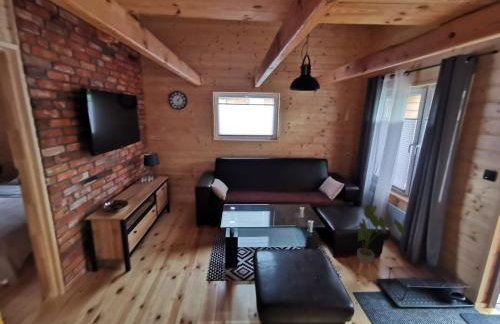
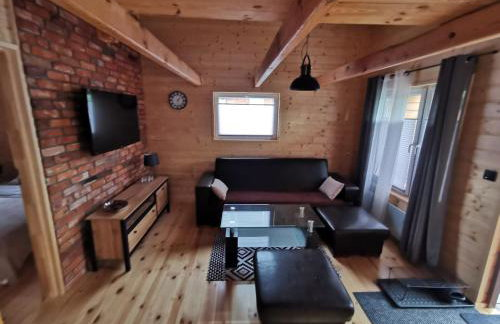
- house plant (369, 242)
